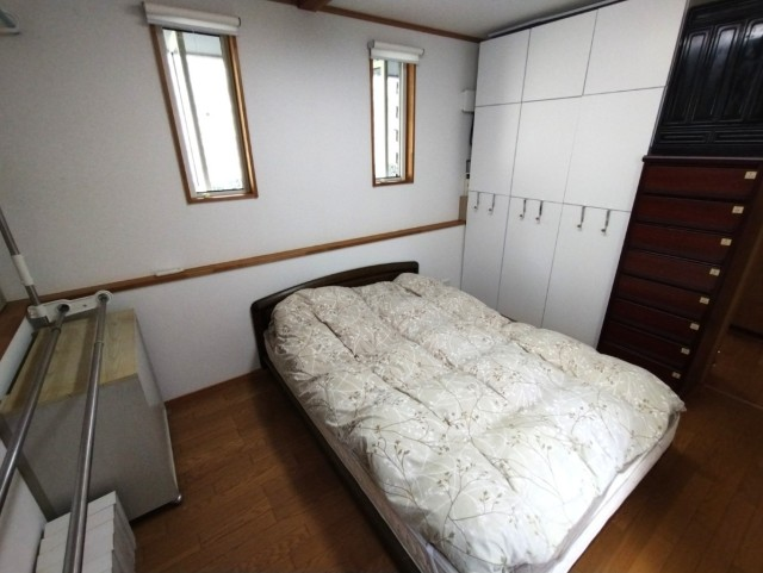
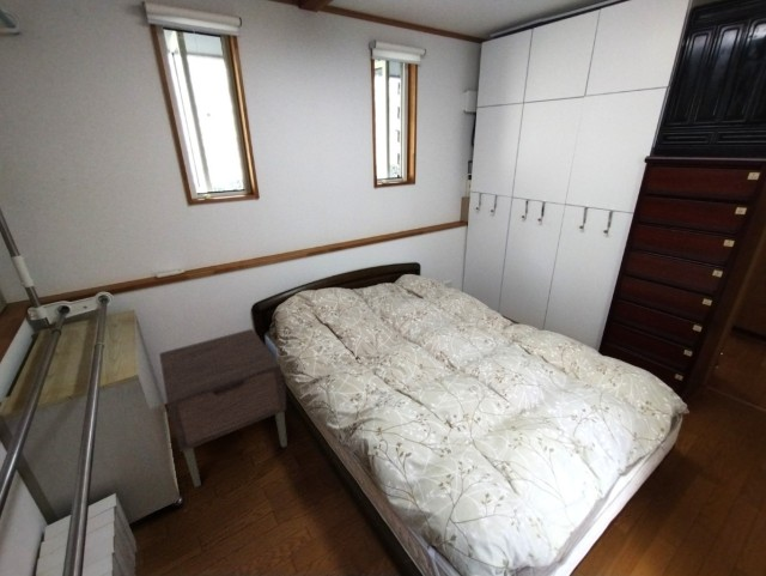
+ nightstand (230, 399)
